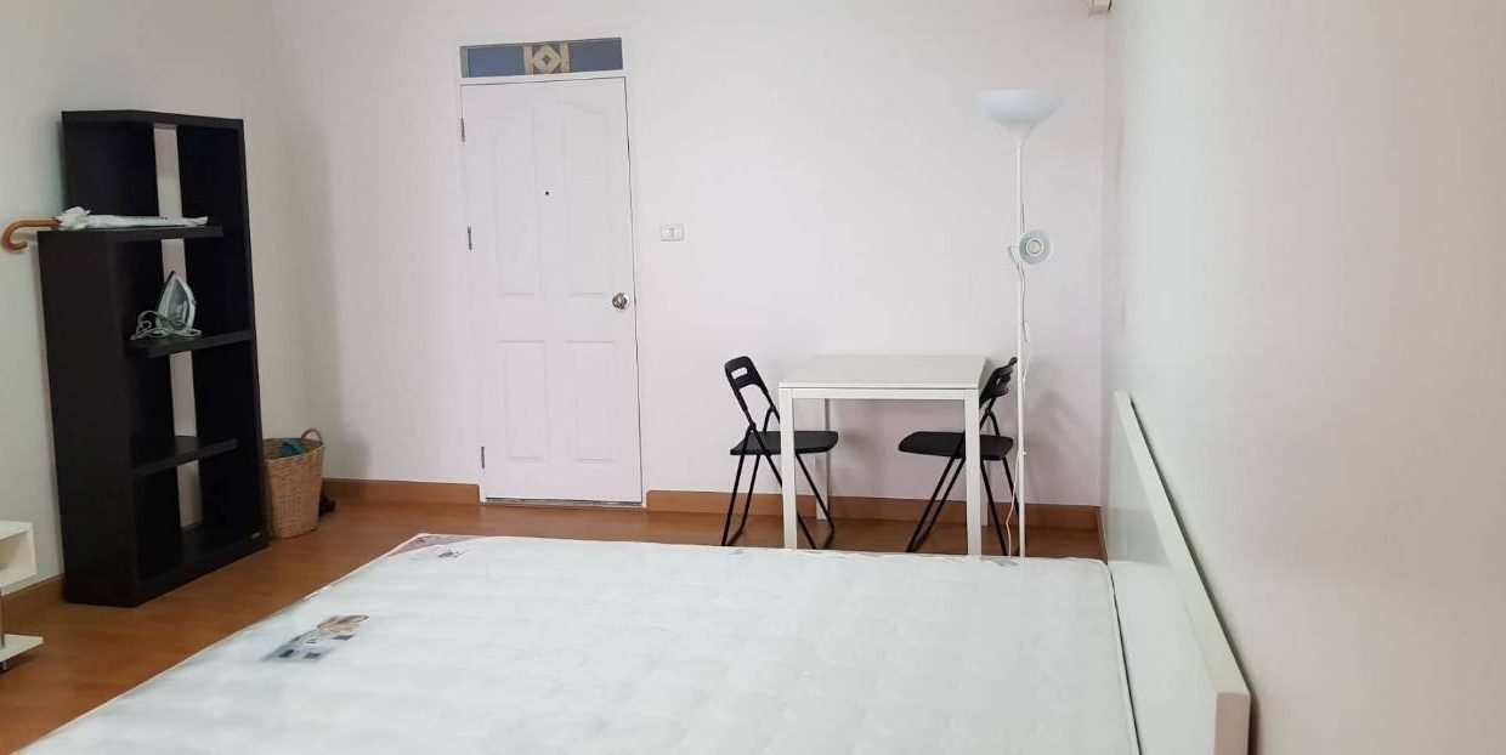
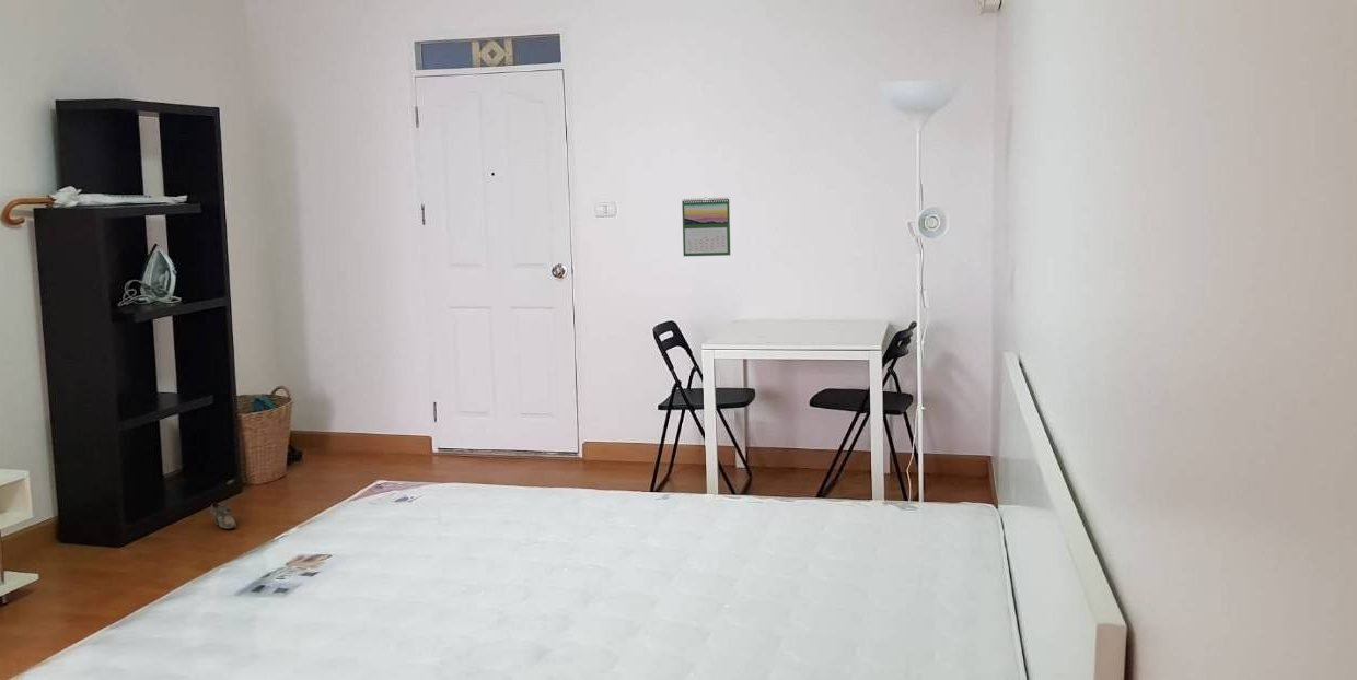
+ calendar (706, 226)
+ shoe (223, 515)
